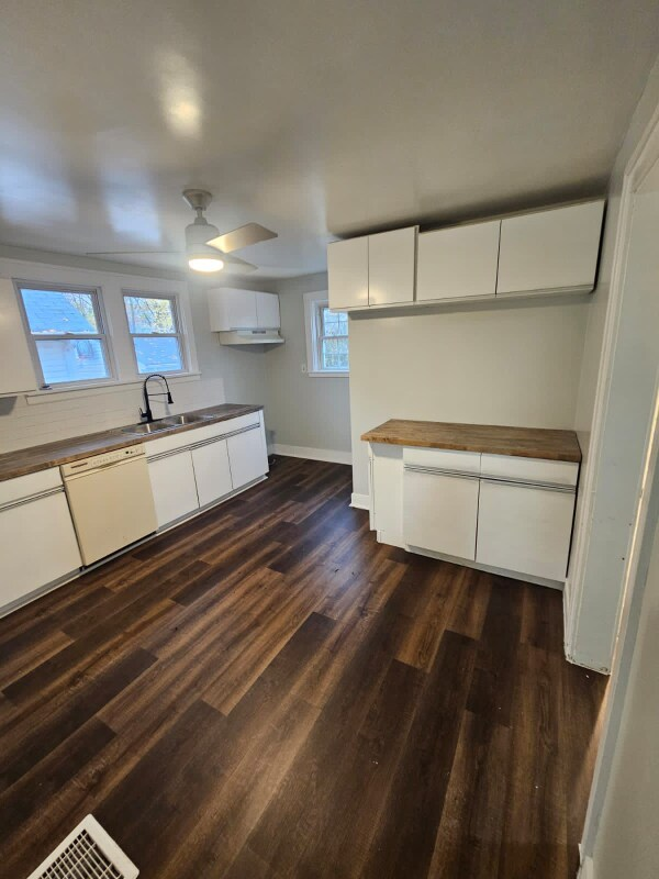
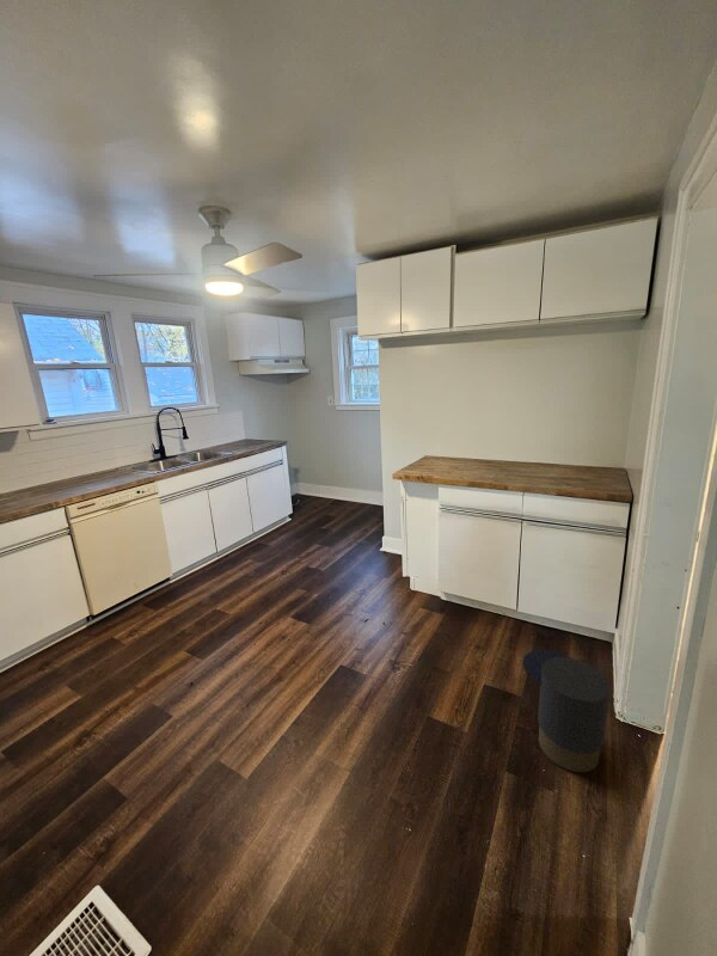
+ trash can (560, 701)
